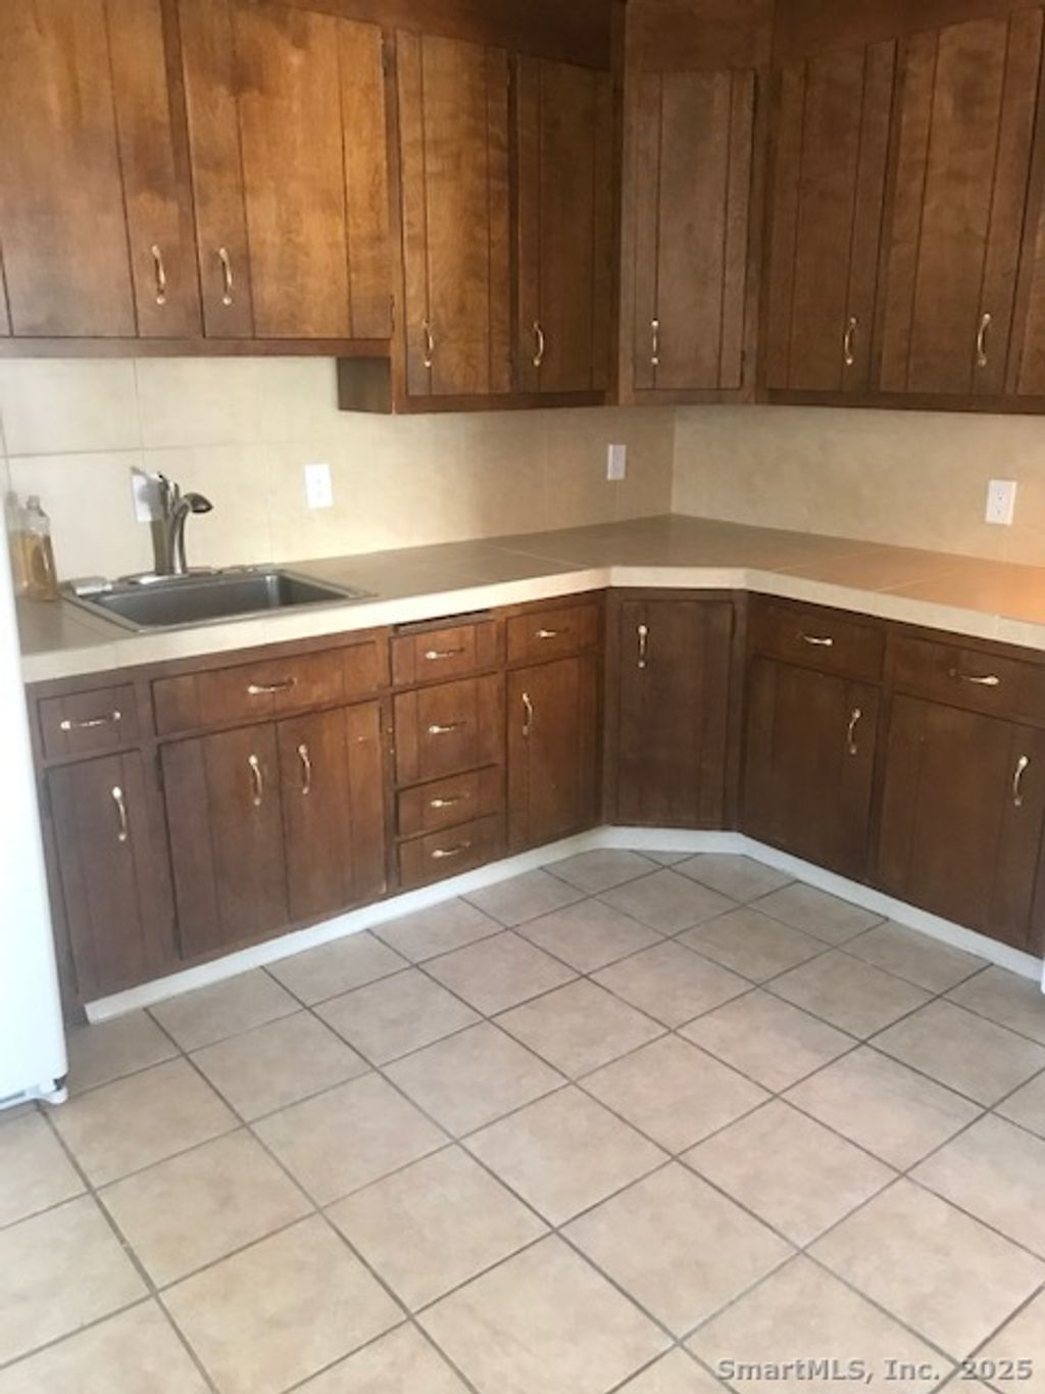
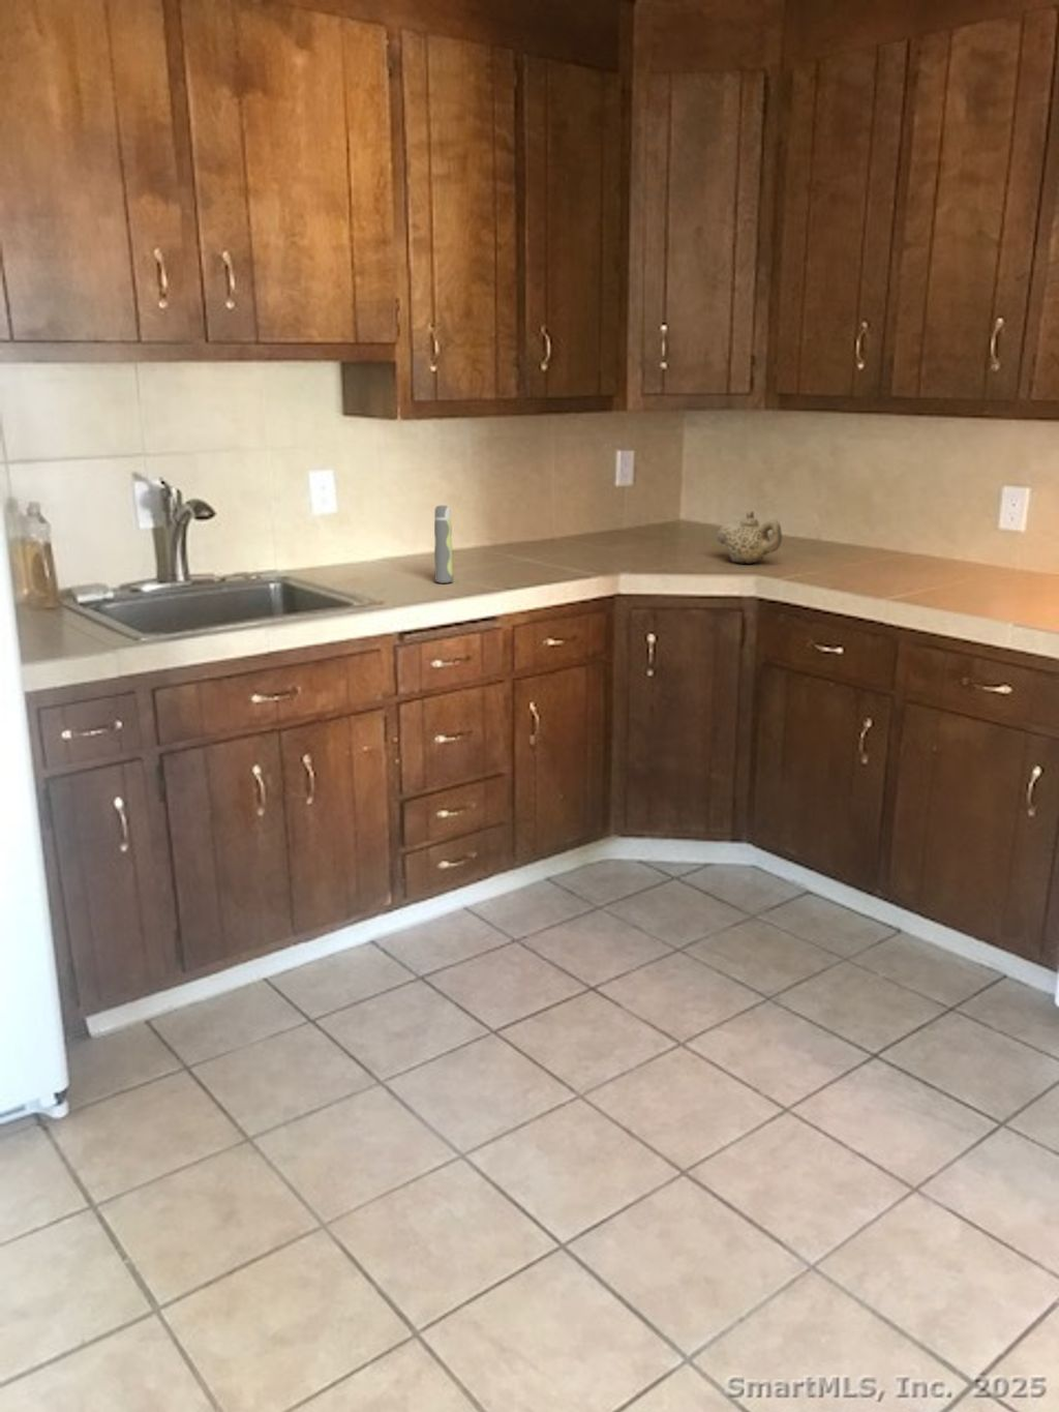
+ teapot (749, 536)
+ spray bottle (443, 544)
